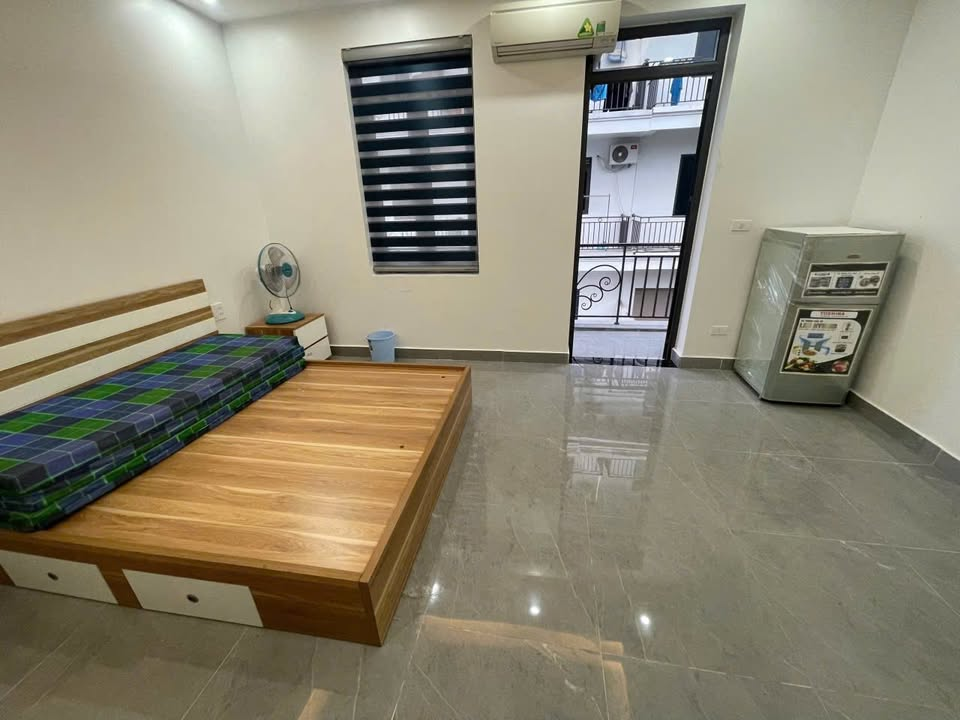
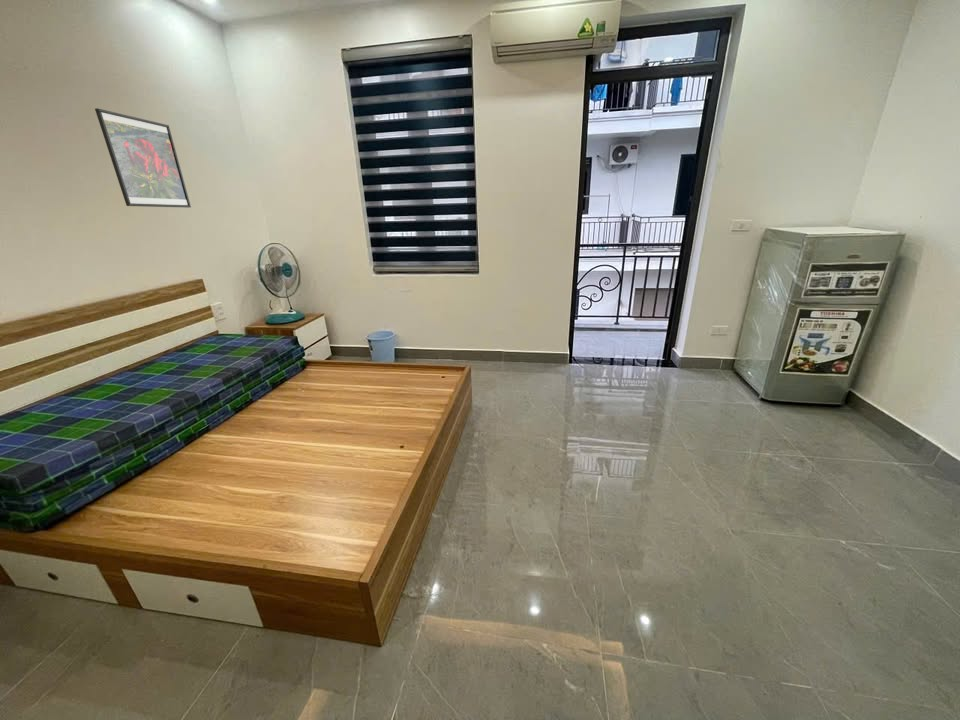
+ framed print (148, 163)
